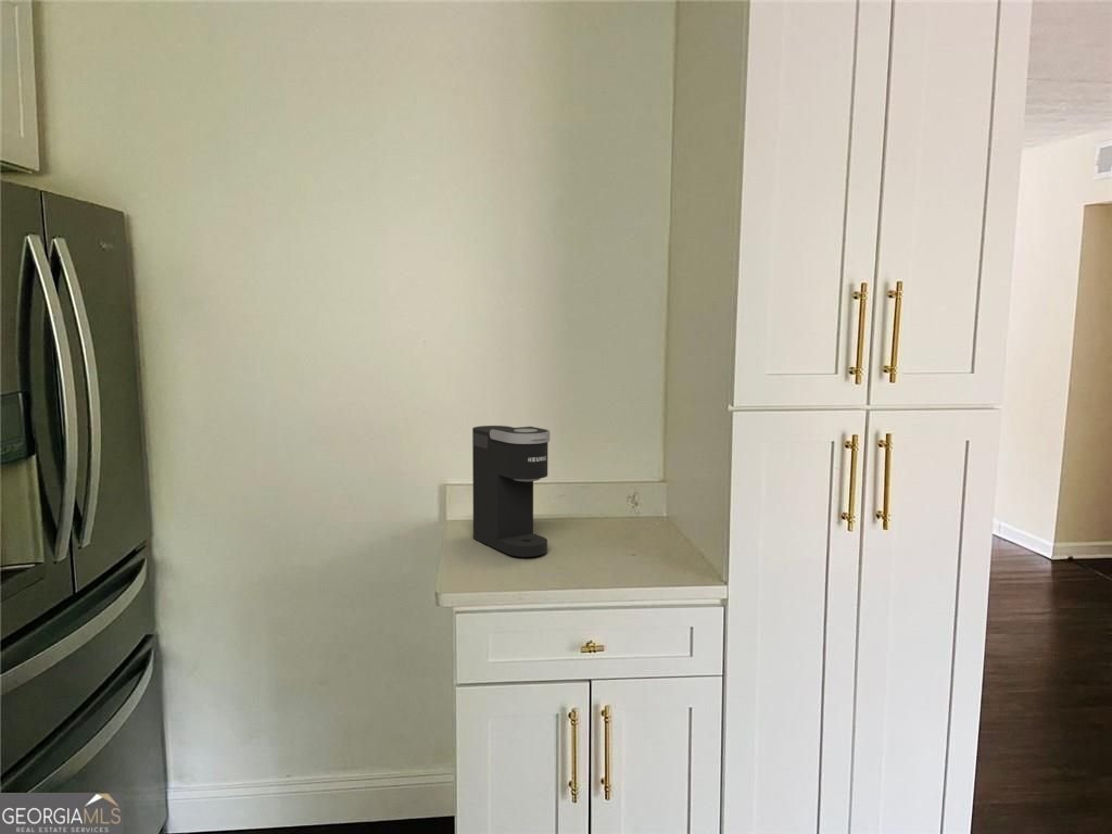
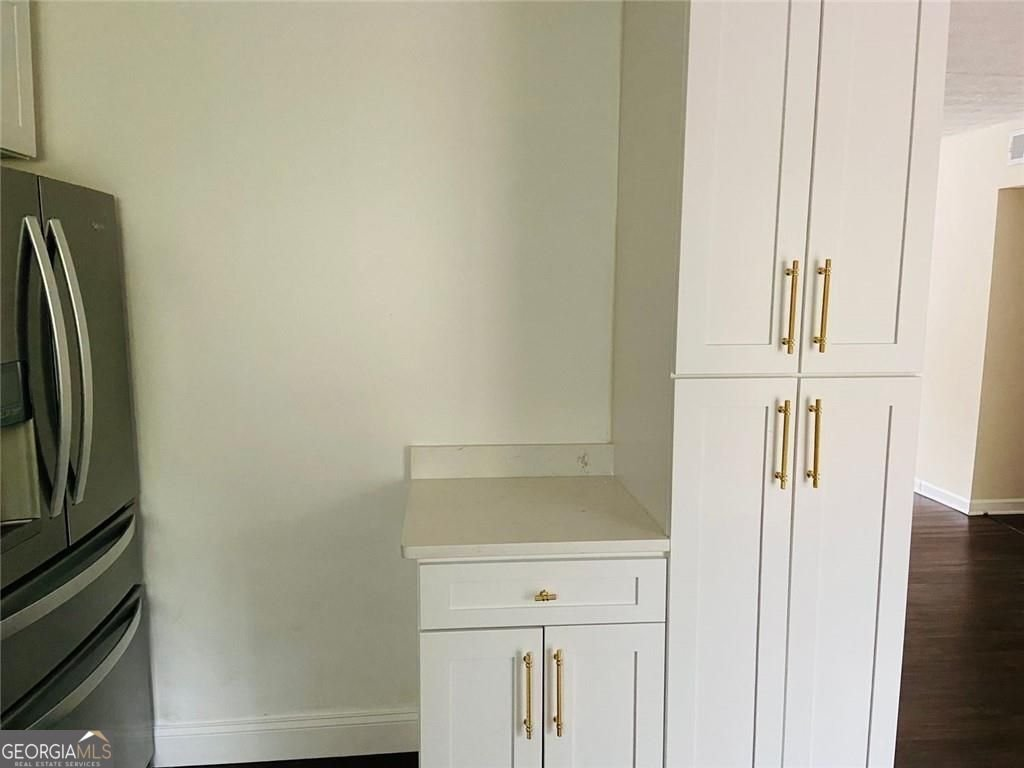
- coffee maker (509, 485)
